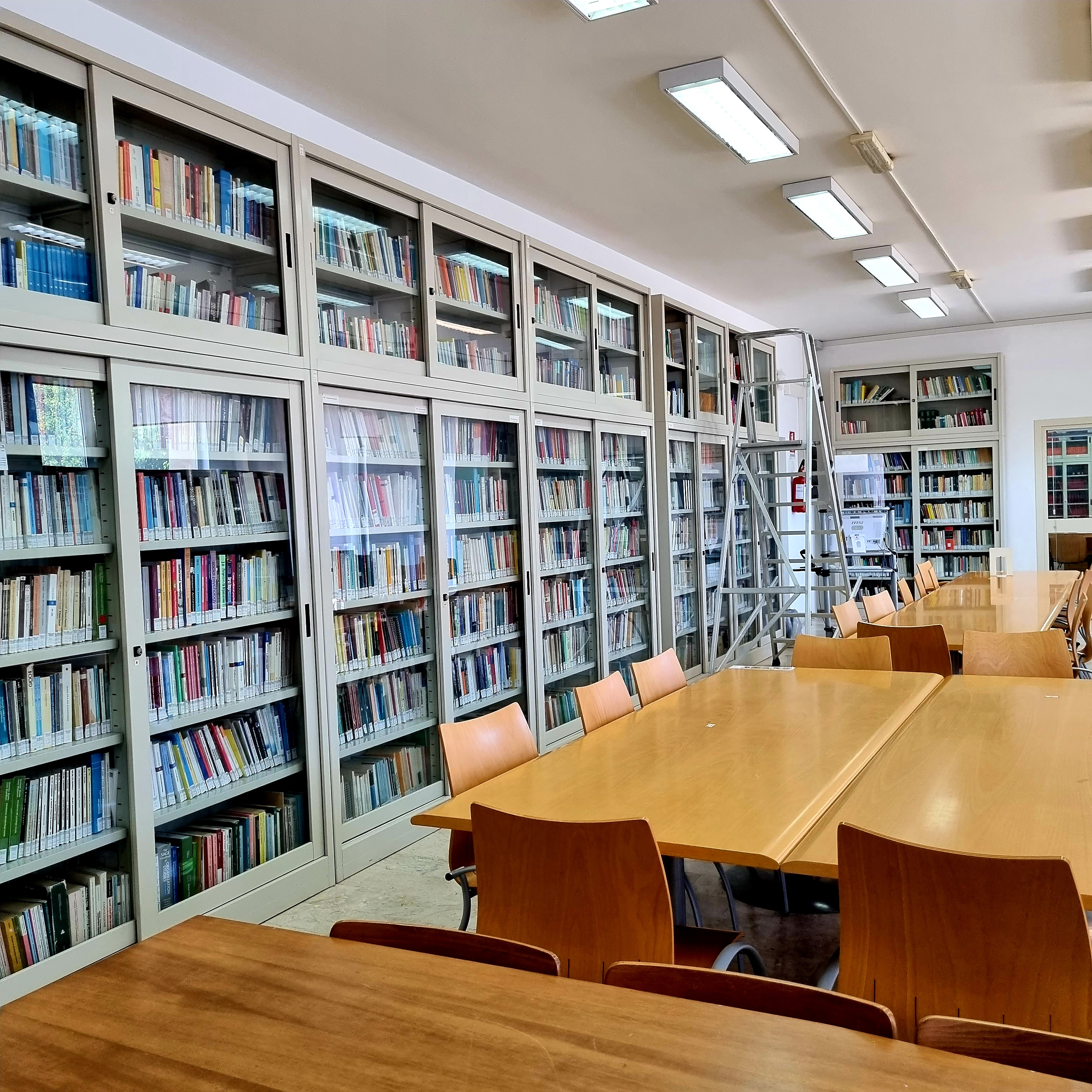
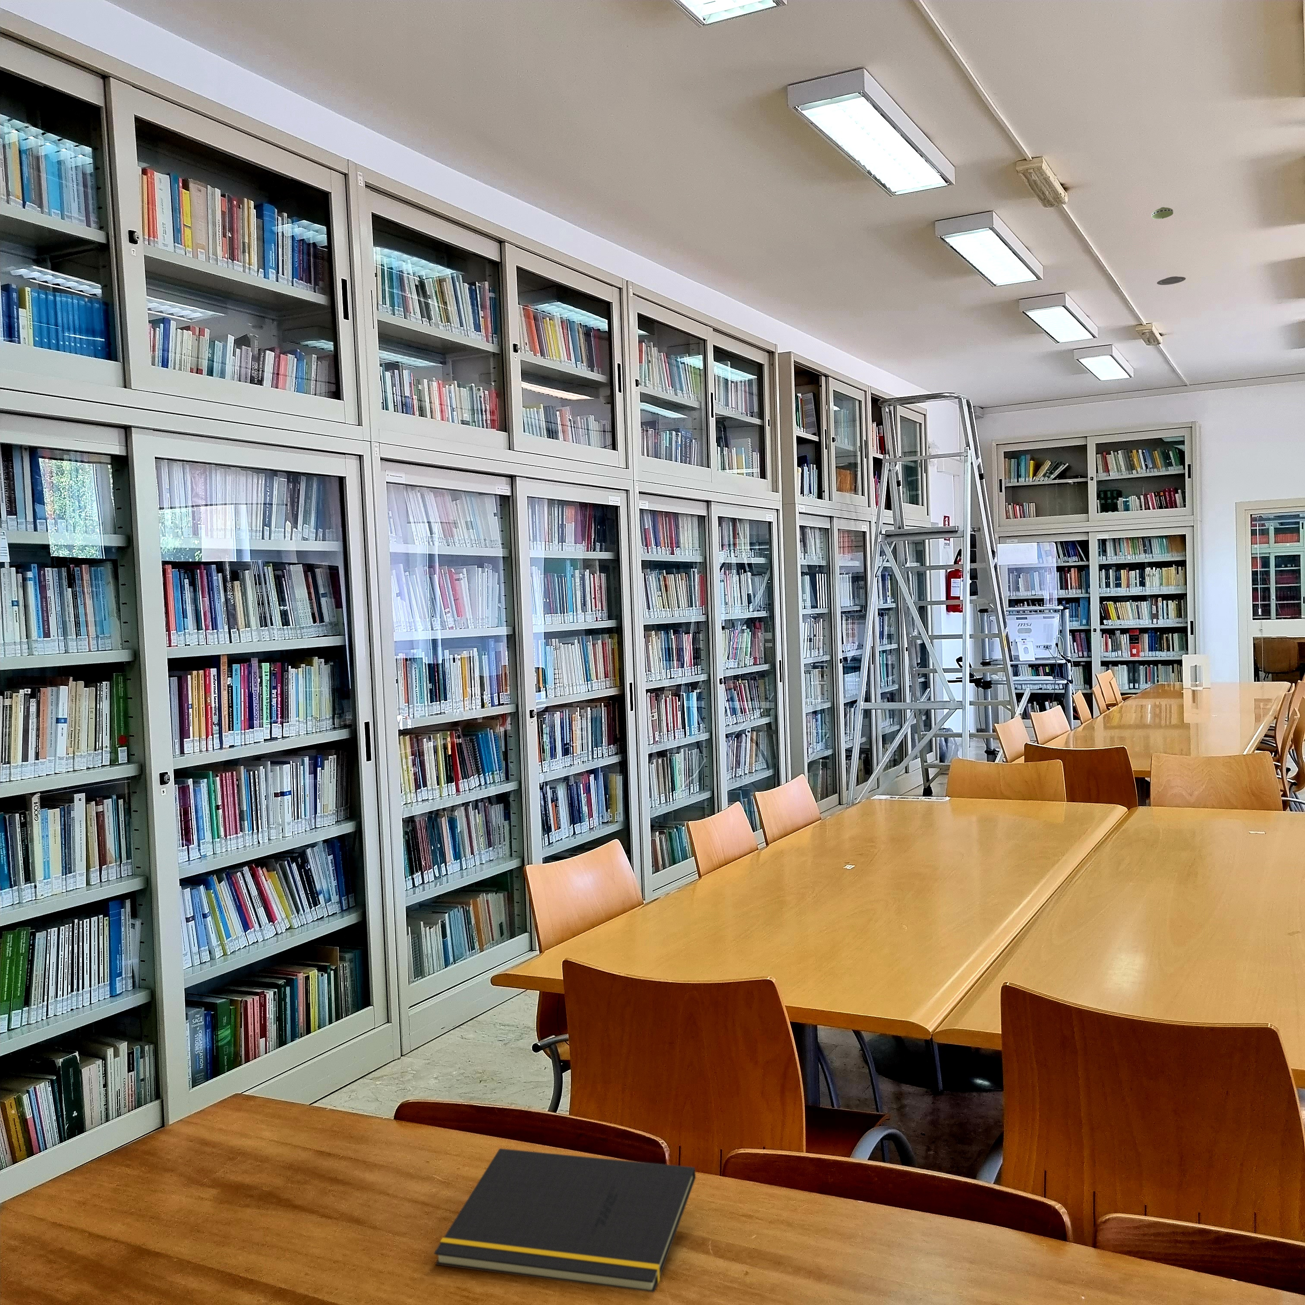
+ smoke detector (1162, 213)
+ recessed light (1171, 280)
+ notepad (570, 1214)
